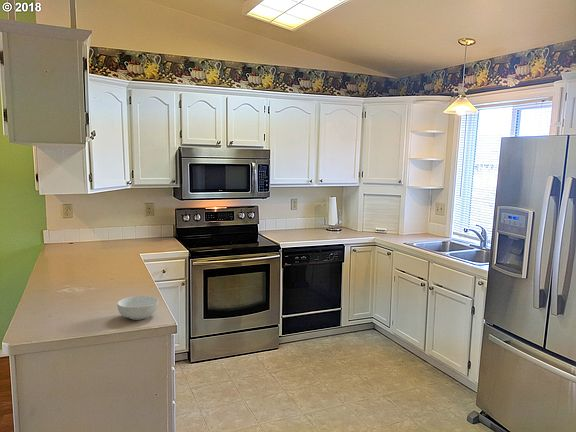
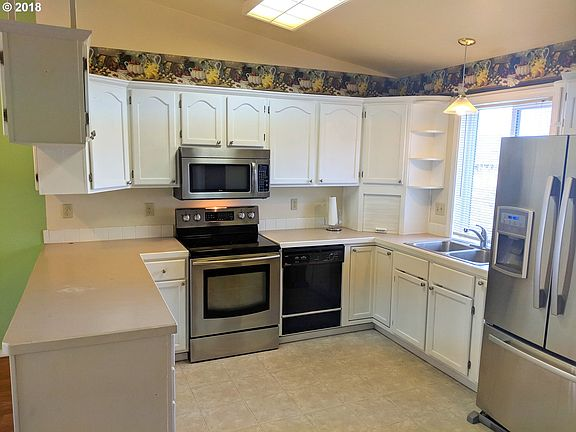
- cereal bowl (138, 308)
